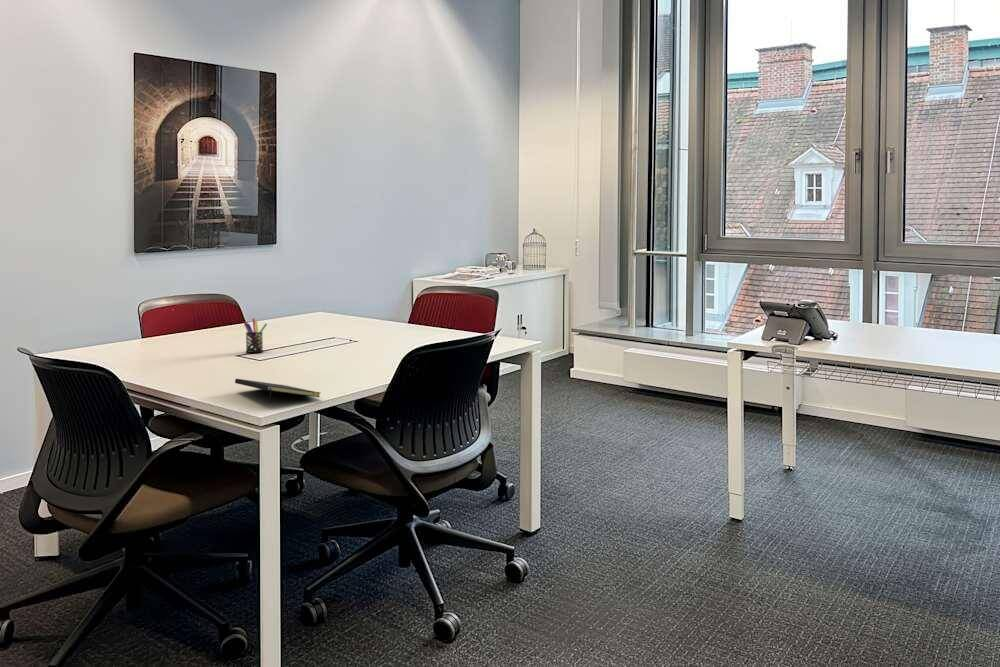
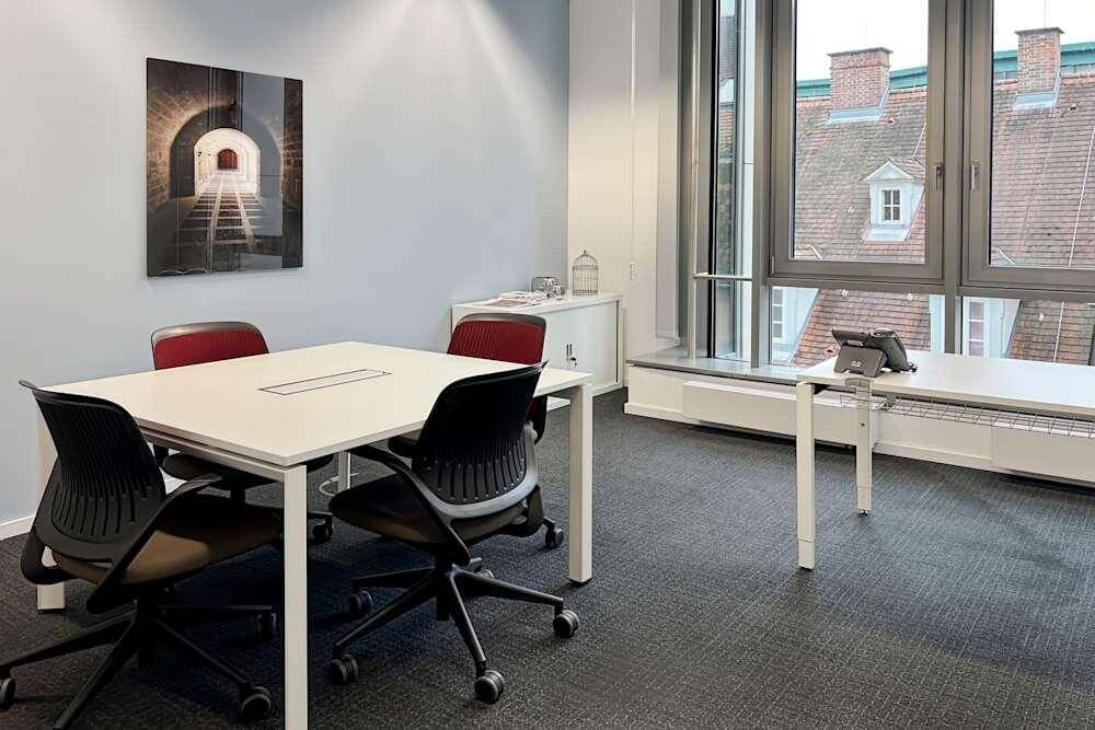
- notepad (277, 387)
- pen holder (256, 335)
